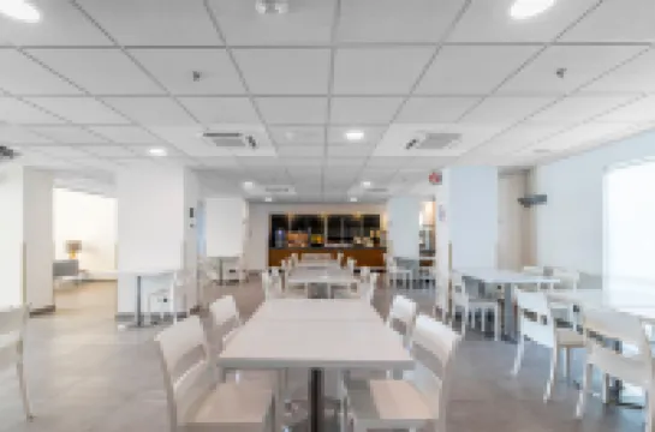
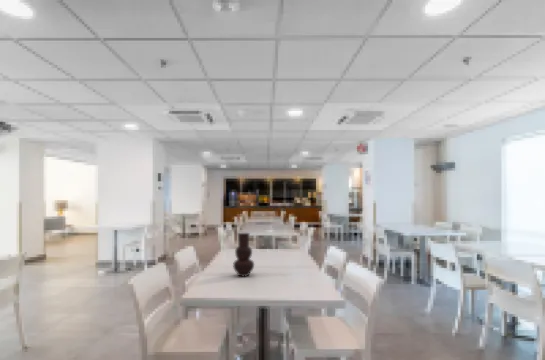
+ vase (243, 254)
